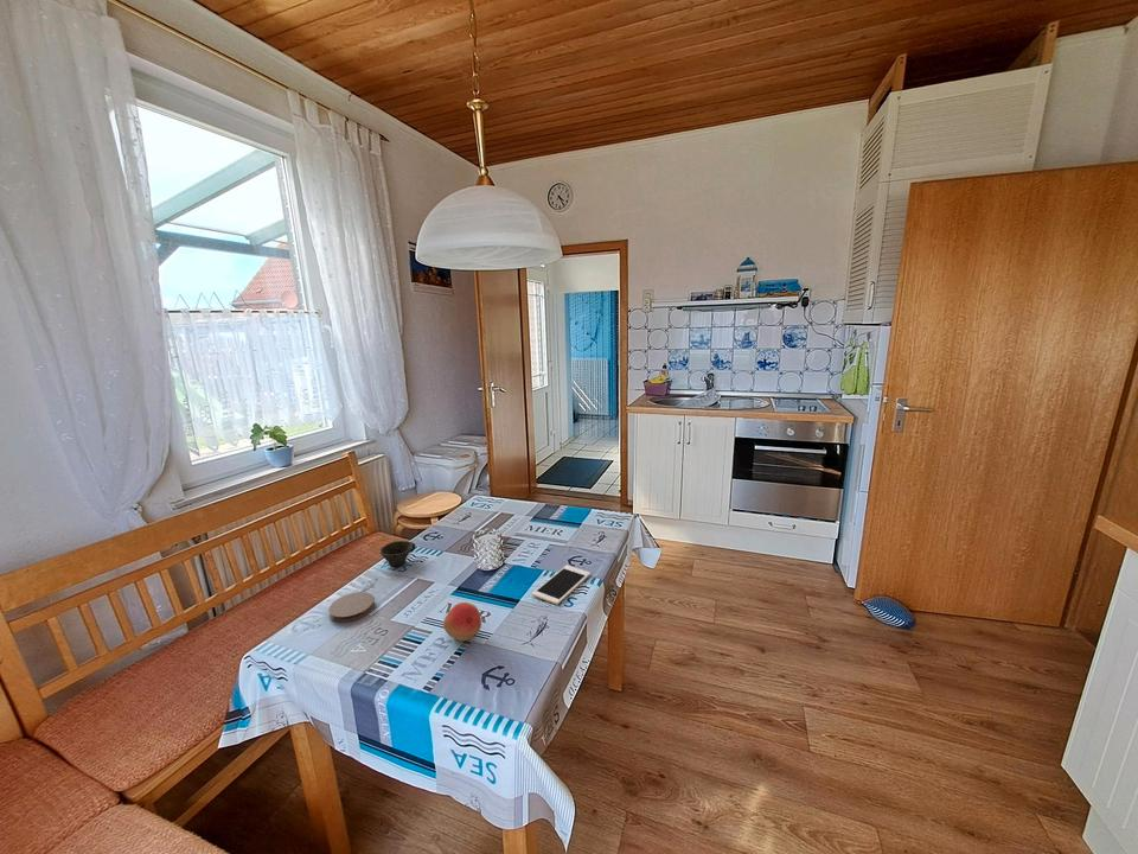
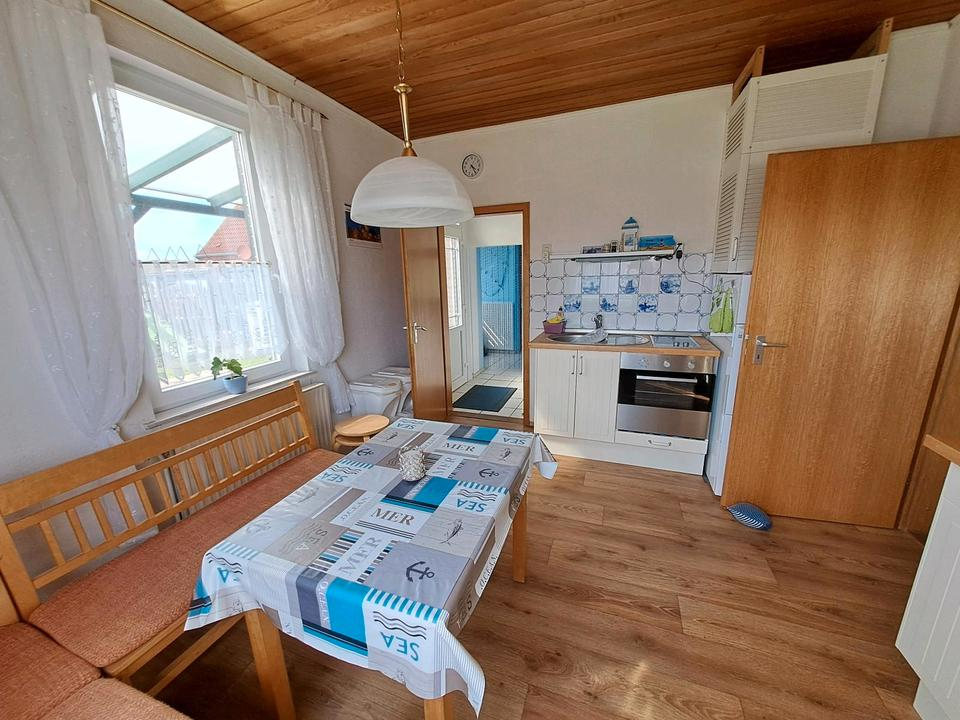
- fruit (462, 620)
- cell phone (562, 582)
- cup (398, 554)
- coaster (352, 606)
